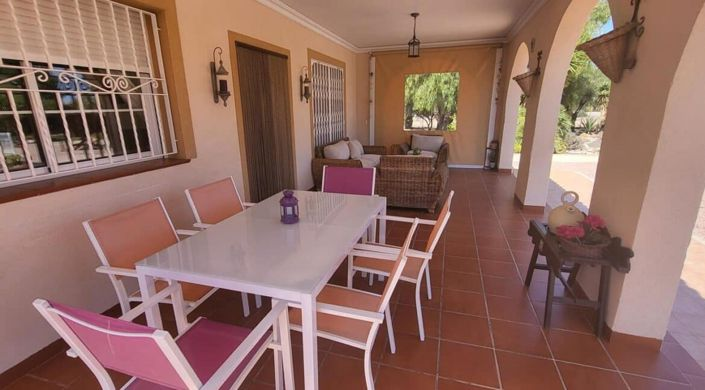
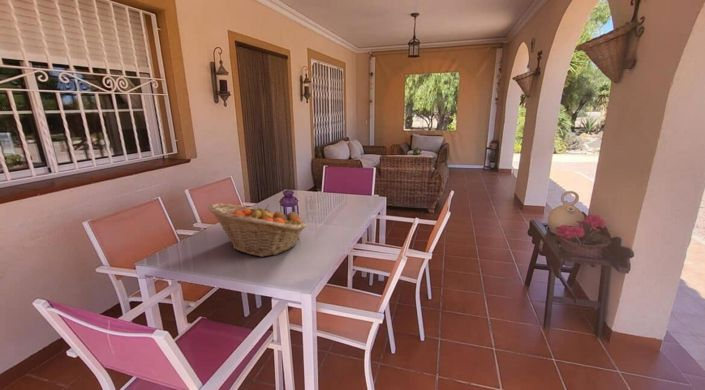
+ fruit basket (258, 223)
